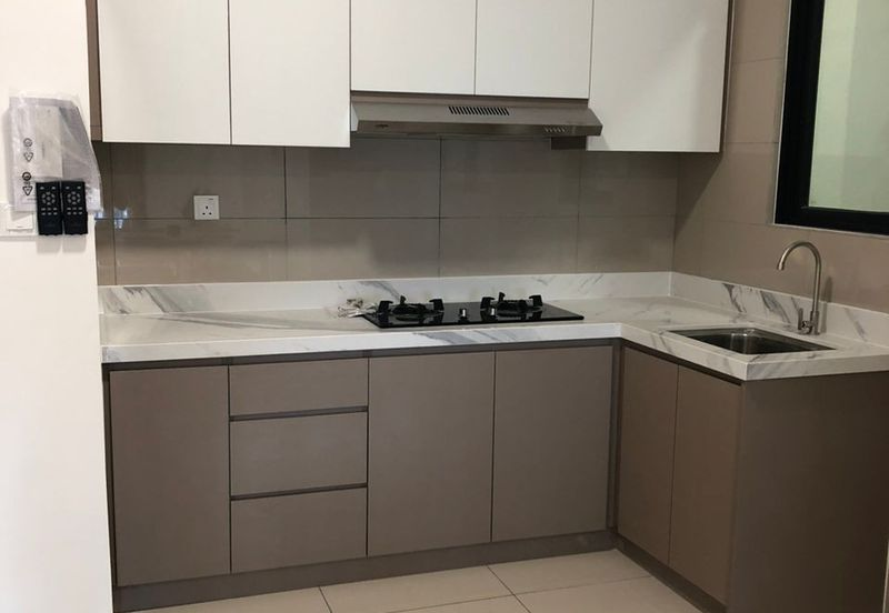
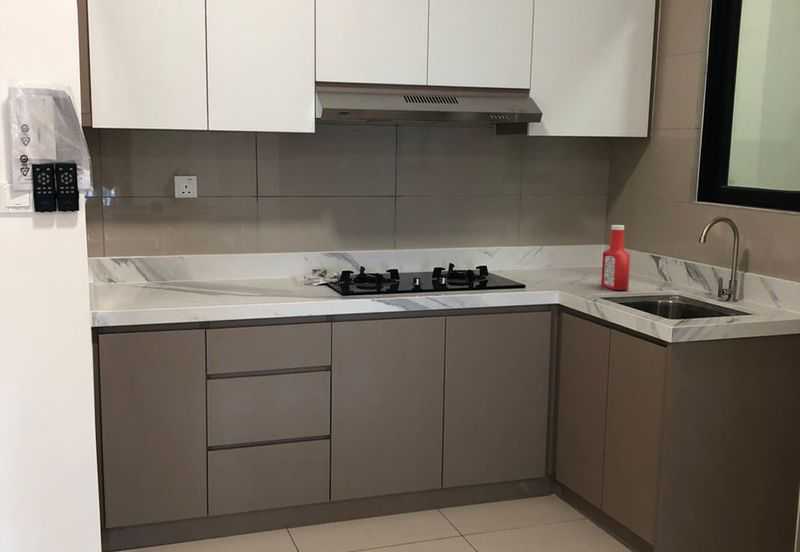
+ soap bottle (616, 256)
